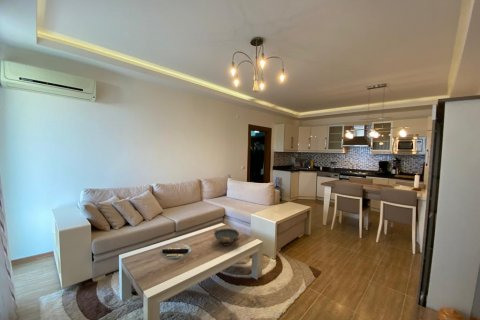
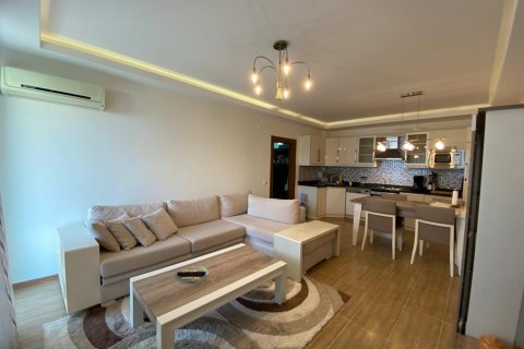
- decorative bowl (226, 238)
